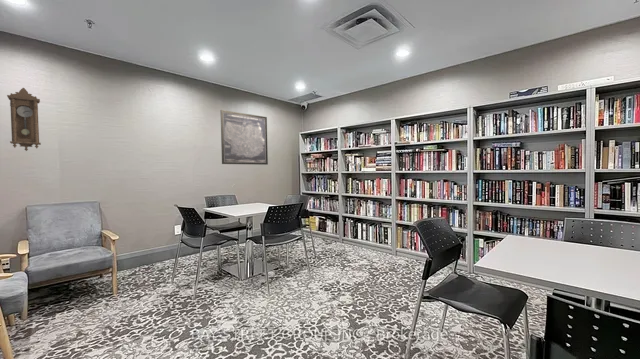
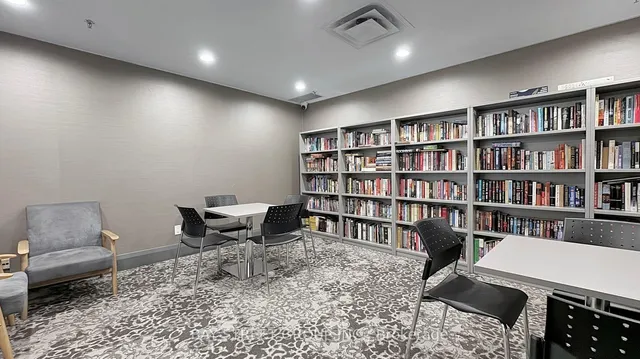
- pendulum clock (25, 120)
- wall art (245, 139)
